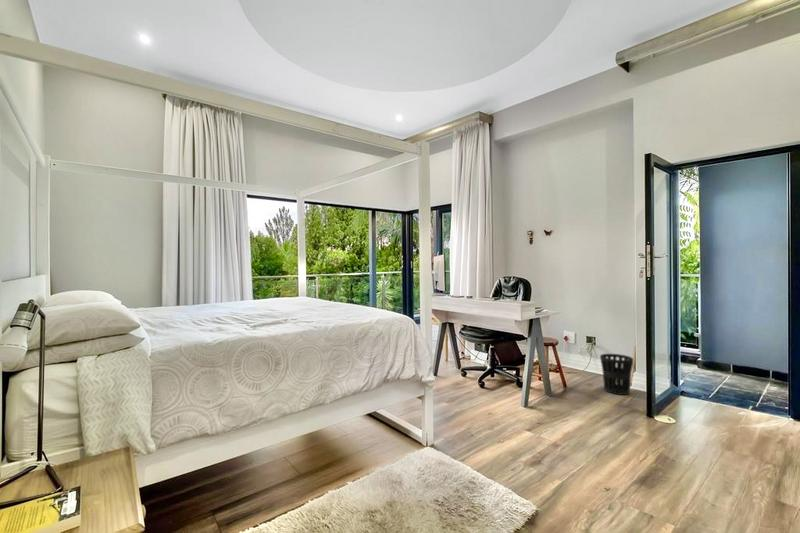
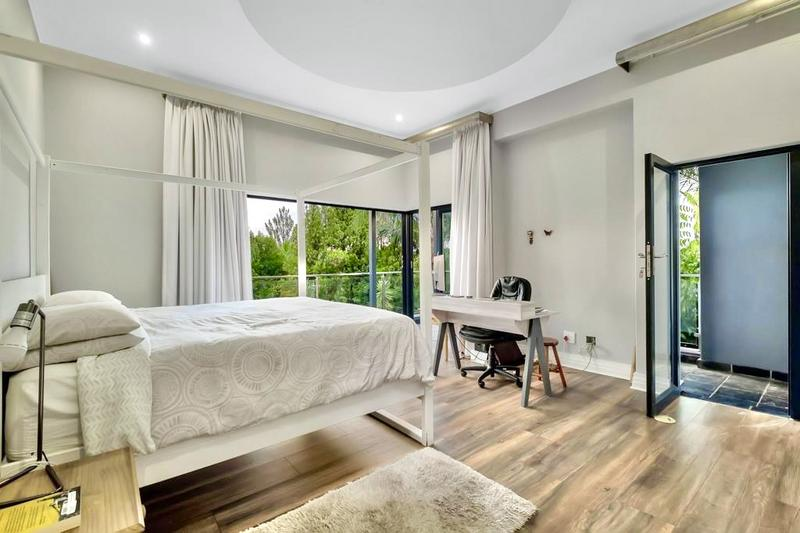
- wastebasket (616, 373)
